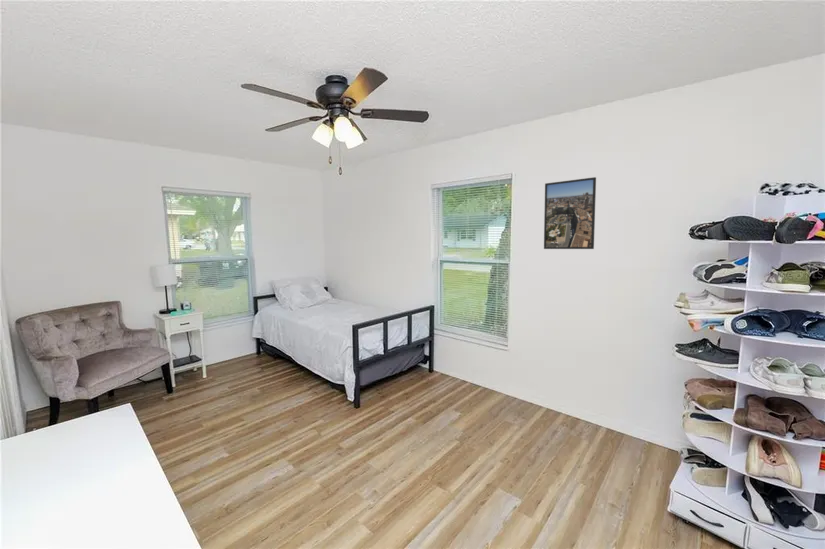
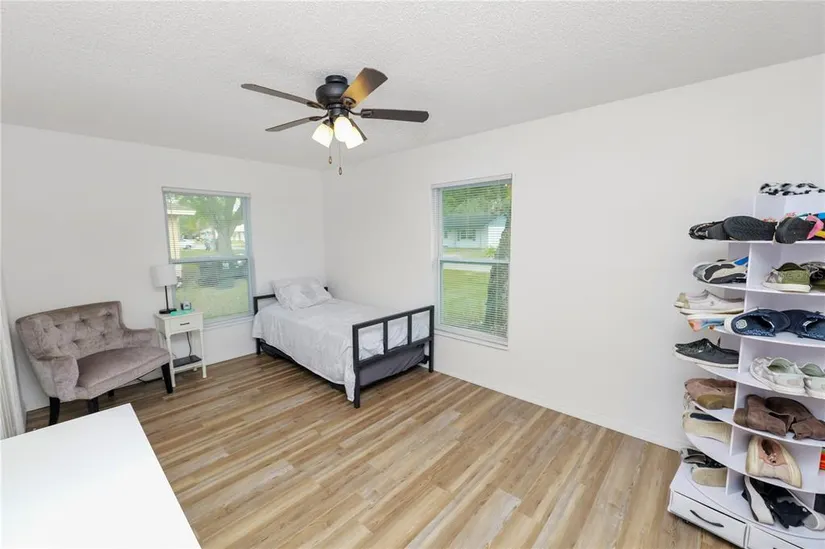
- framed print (568, 215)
